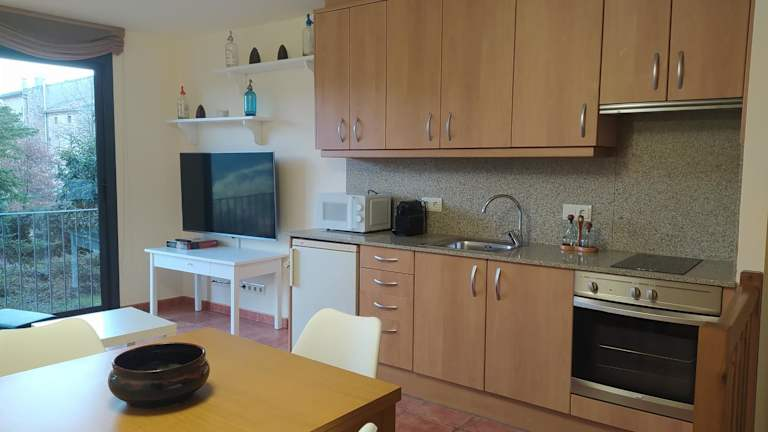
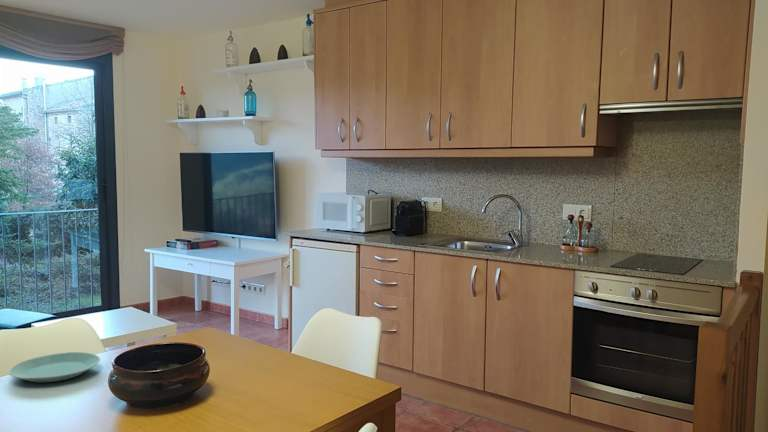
+ plate (56, 368)
